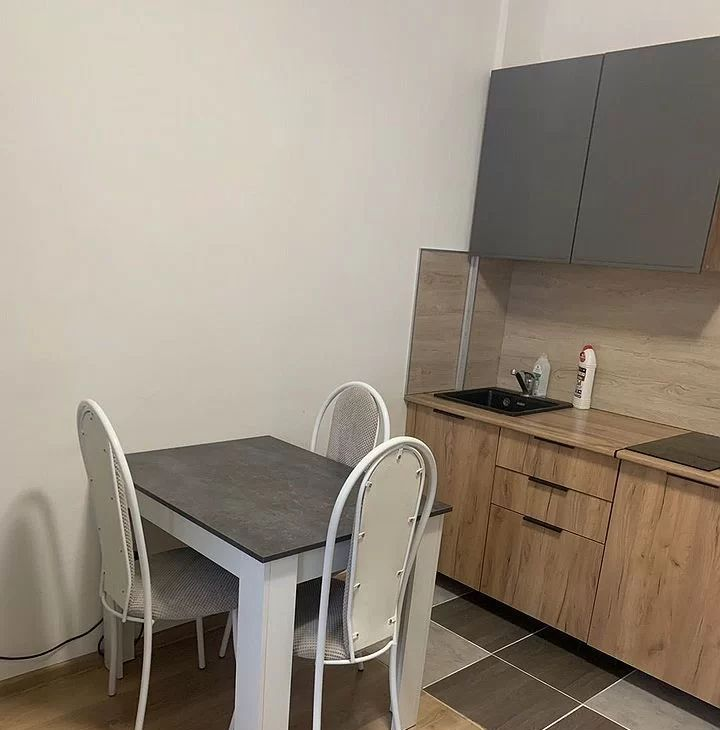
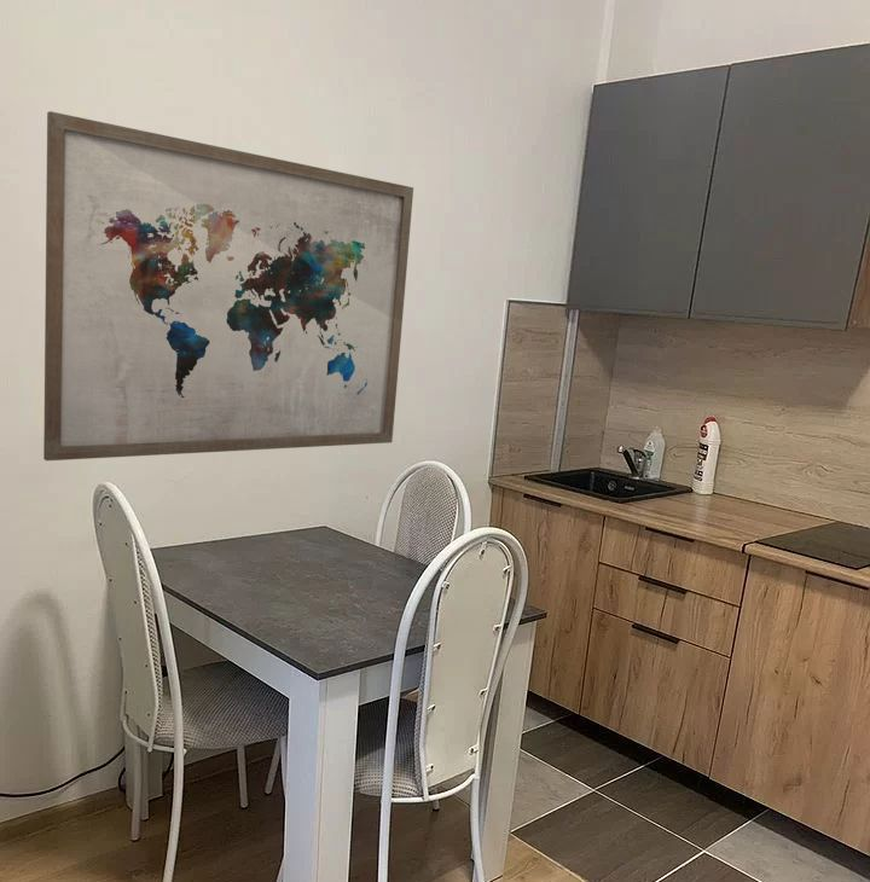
+ wall art (250, 307)
